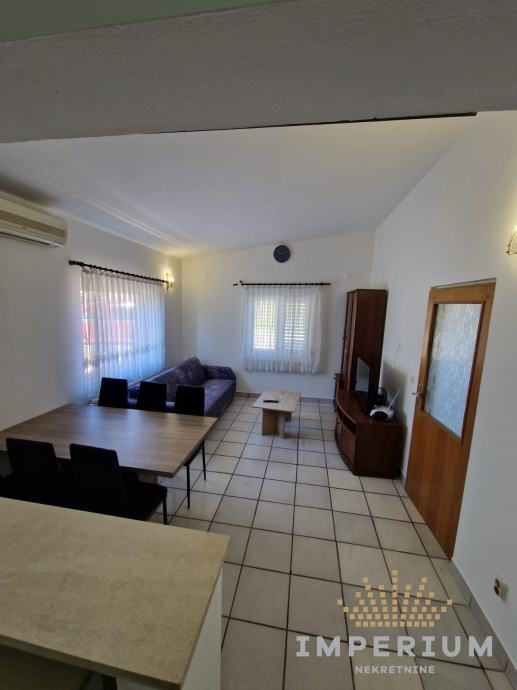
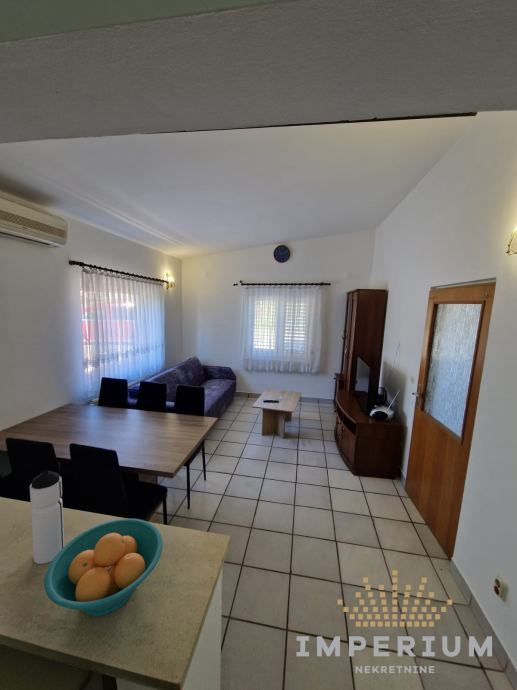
+ fruit bowl (108, 564)
+ water bottle (47, 512)
